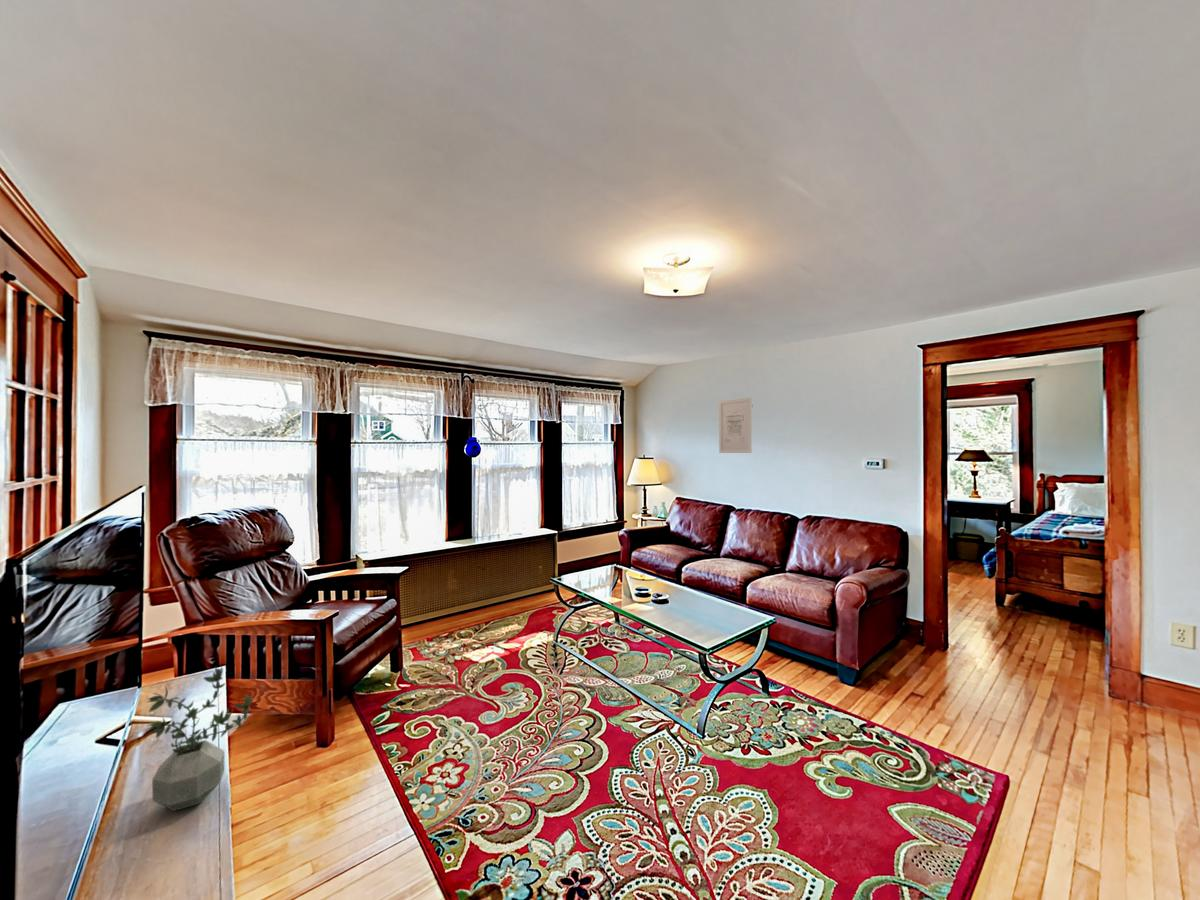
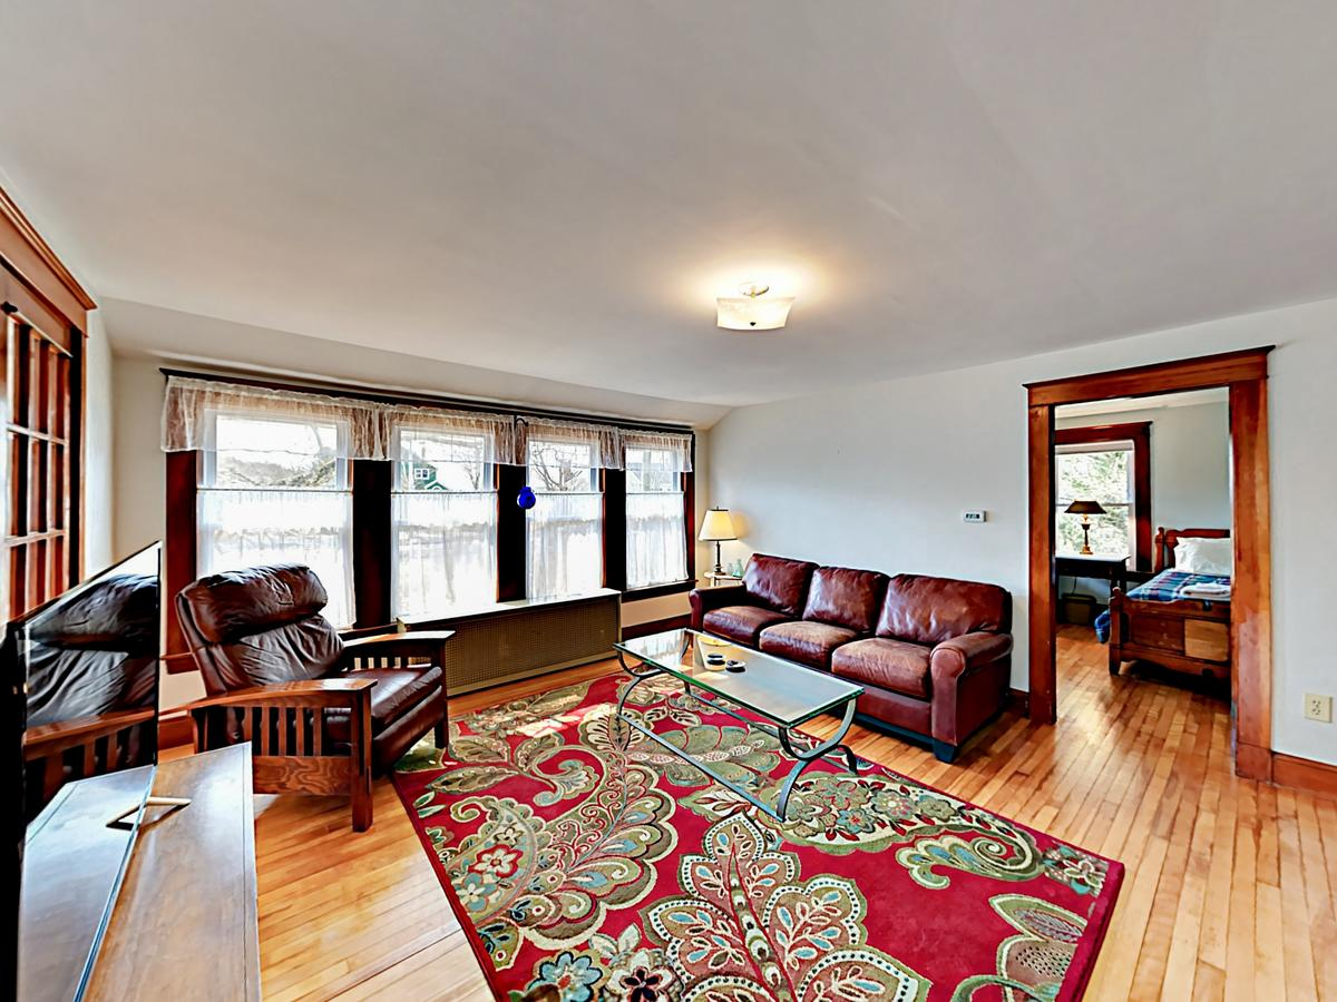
- wall art (734, 426)
- potted plant (200, 735)
